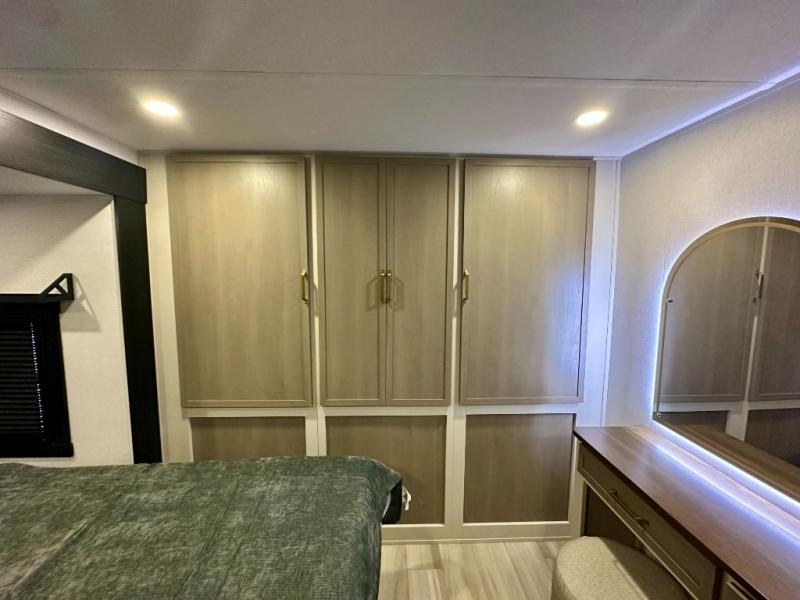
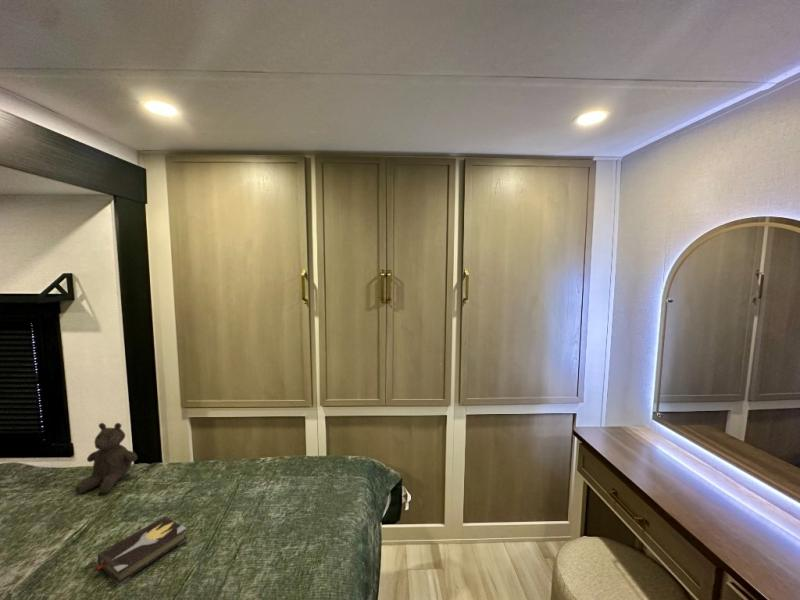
+ hardback book (144, 545)
+ teddy bear (104, 455)
